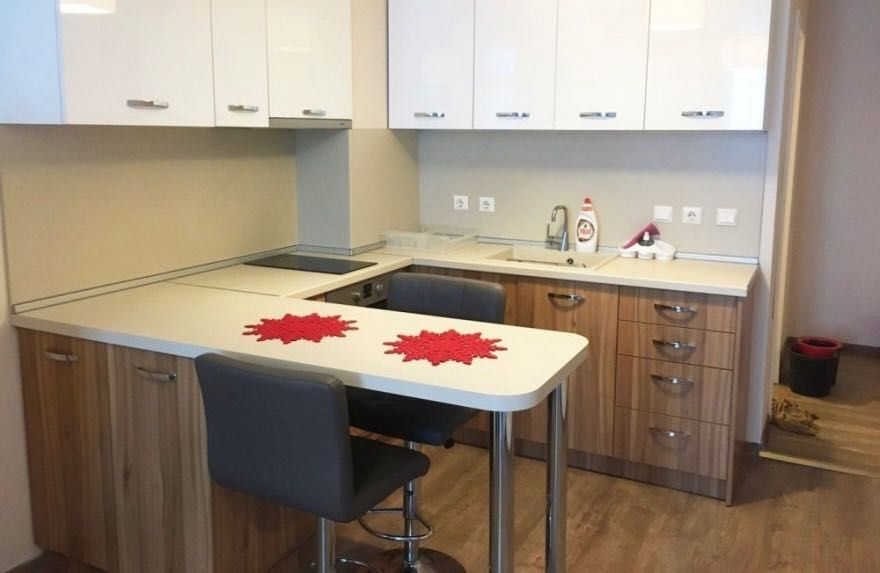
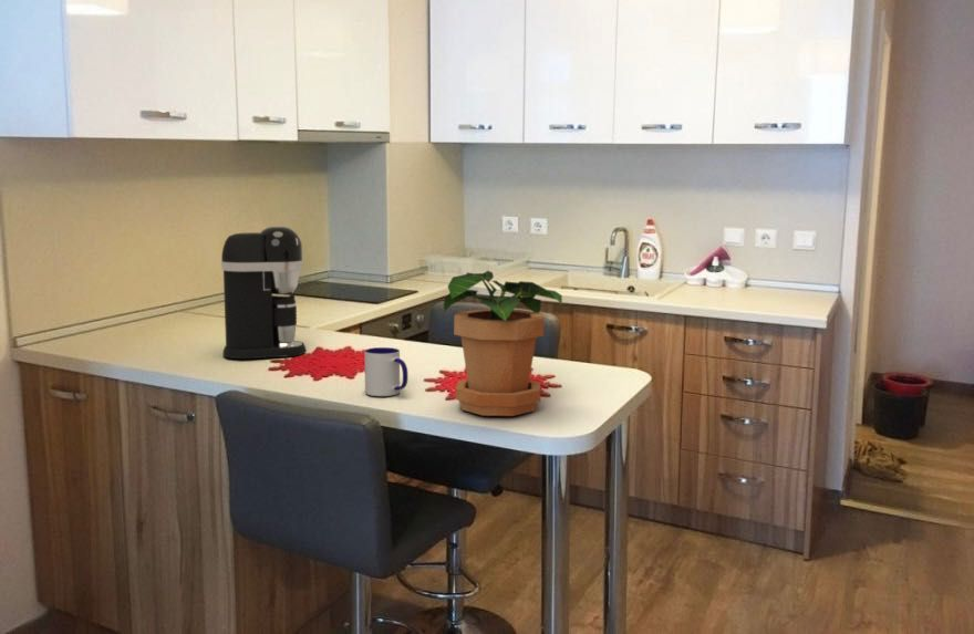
+ coffee maker (263, 290)
+ potted plant (510, 339)
+ mug (387, 372)
